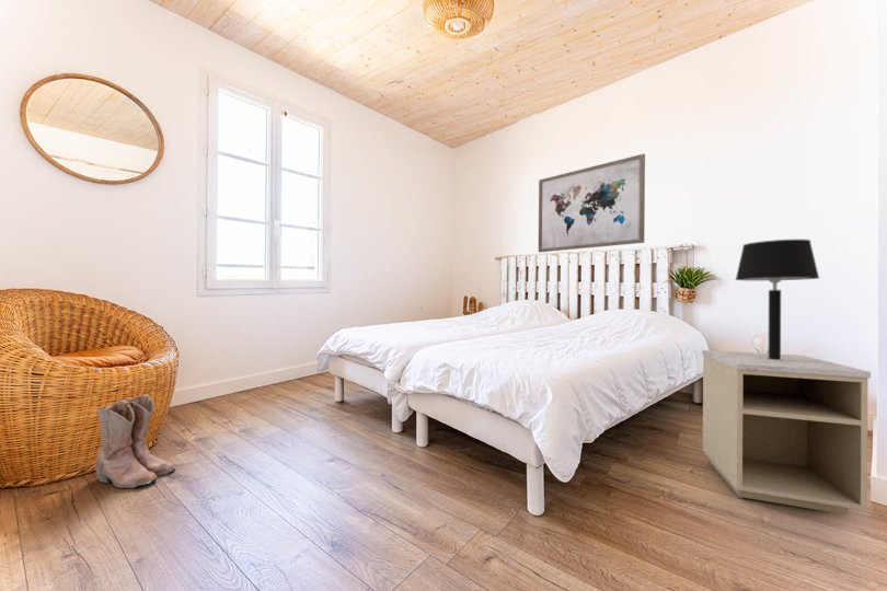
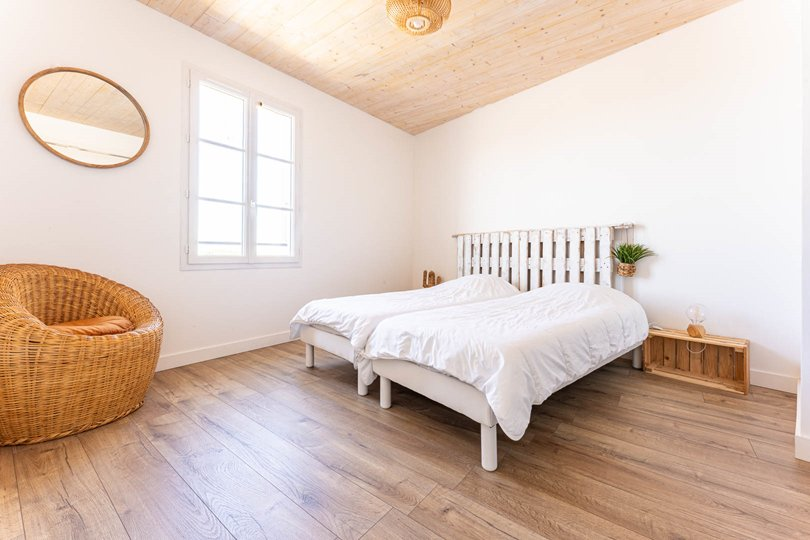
- nightstand (771, 422)
- boots (137, 437)
- wall art (586, 208)
- table lamp (774, 300)
